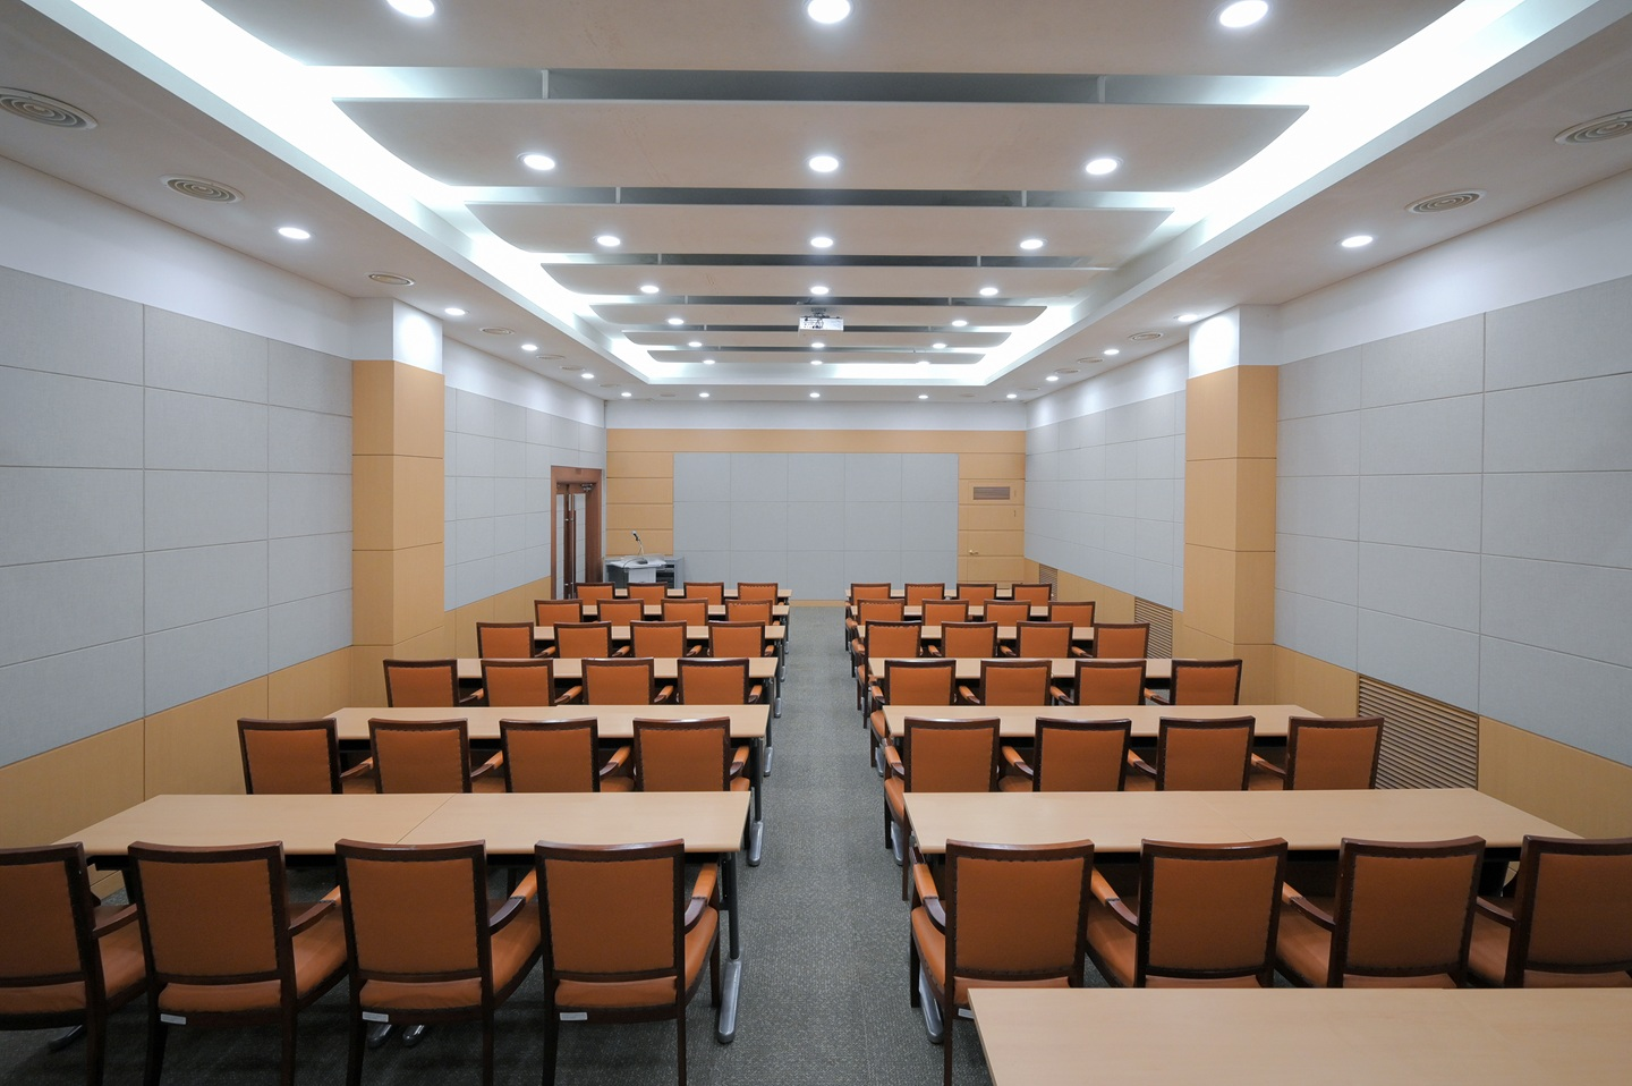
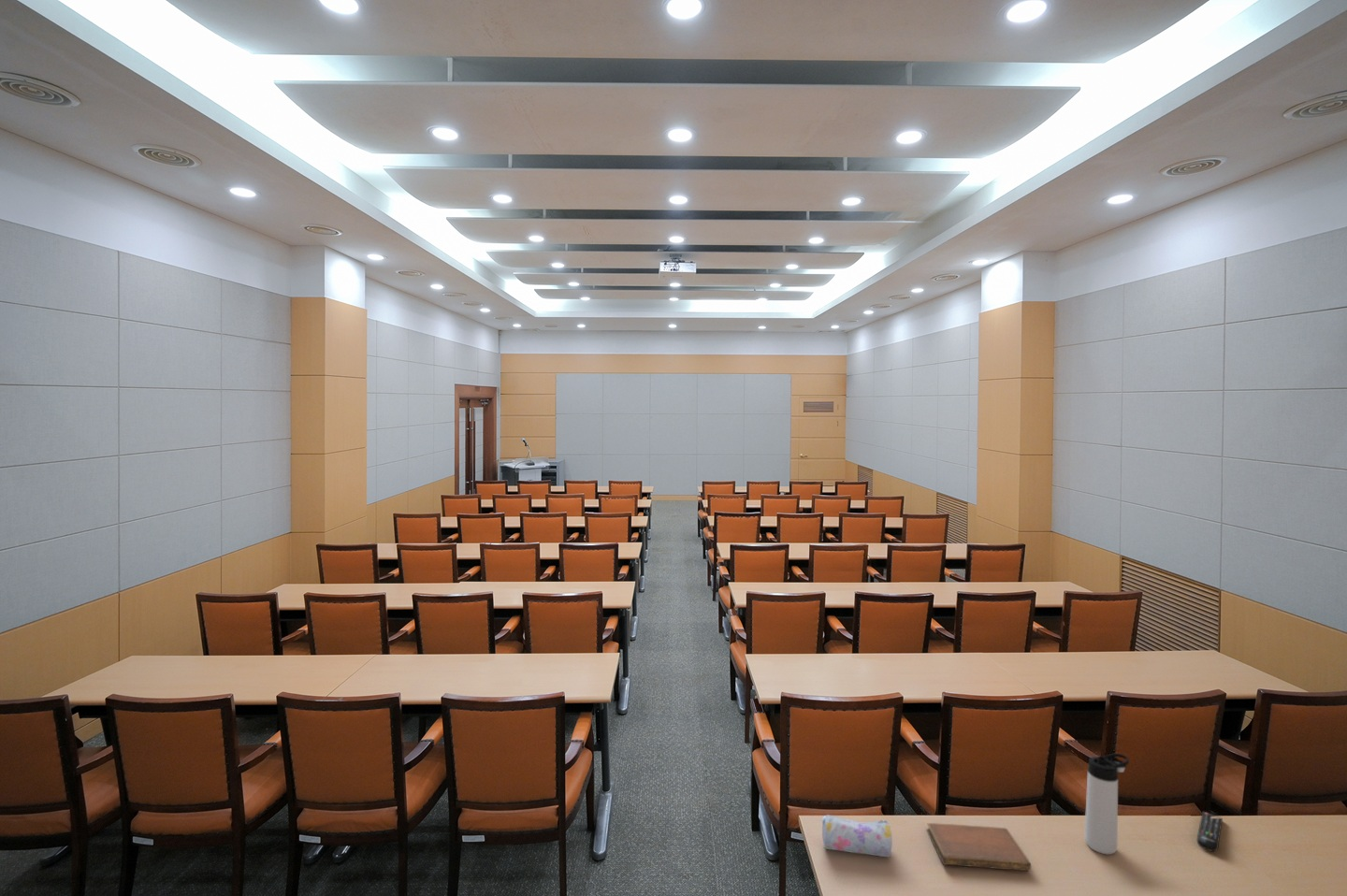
+ notebook (976, 845)
+ remote control (1209, 830)
+ thermos bottle (1107, 802)
+ pencil case (856, 835)
